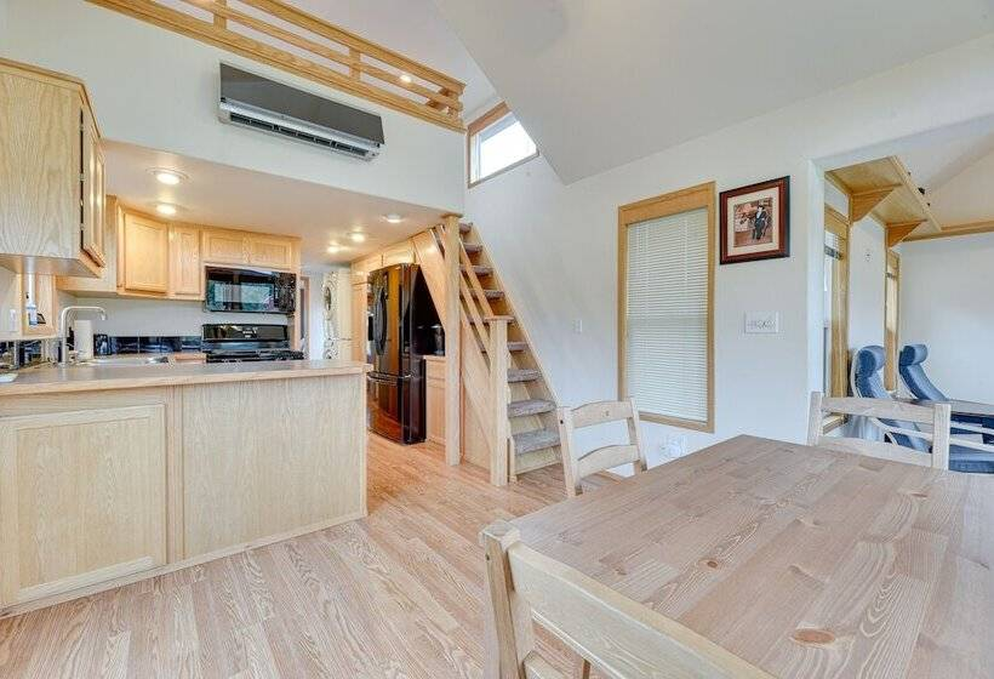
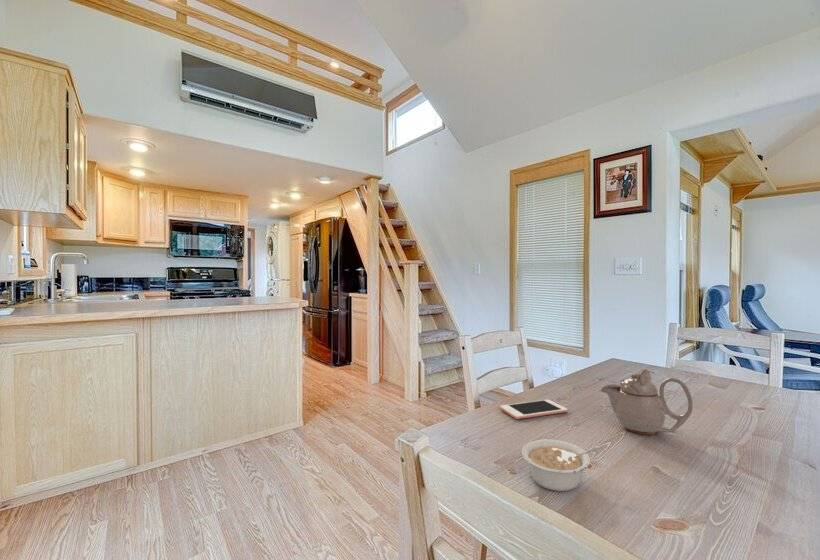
+ legume (556, 462)
+ teapot (643, 400)
+ cell phone (533, 408)
